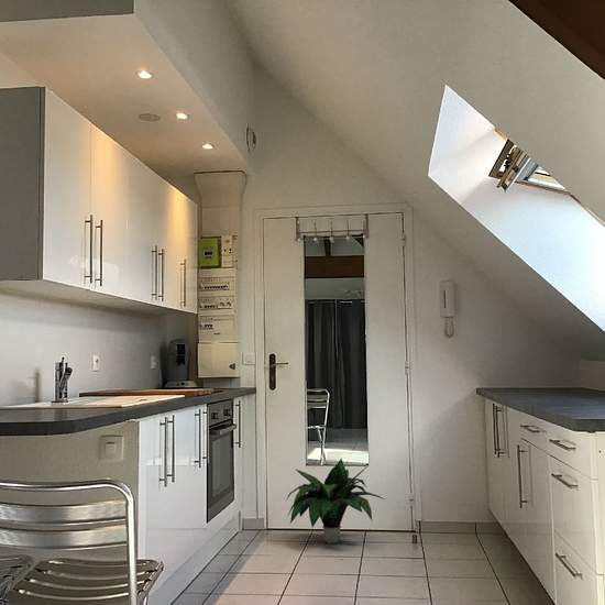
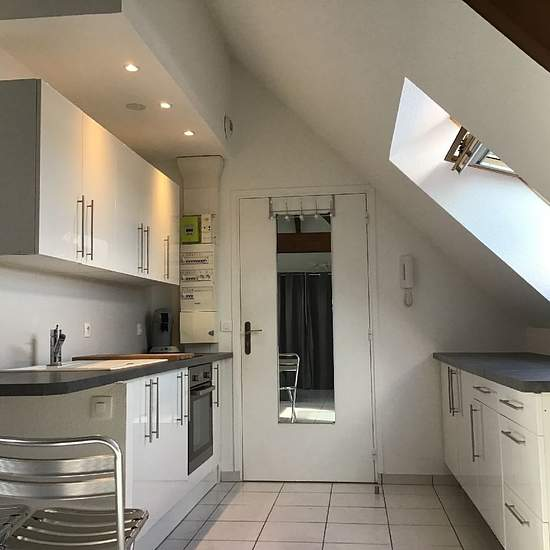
- potted plant (334, 499)
